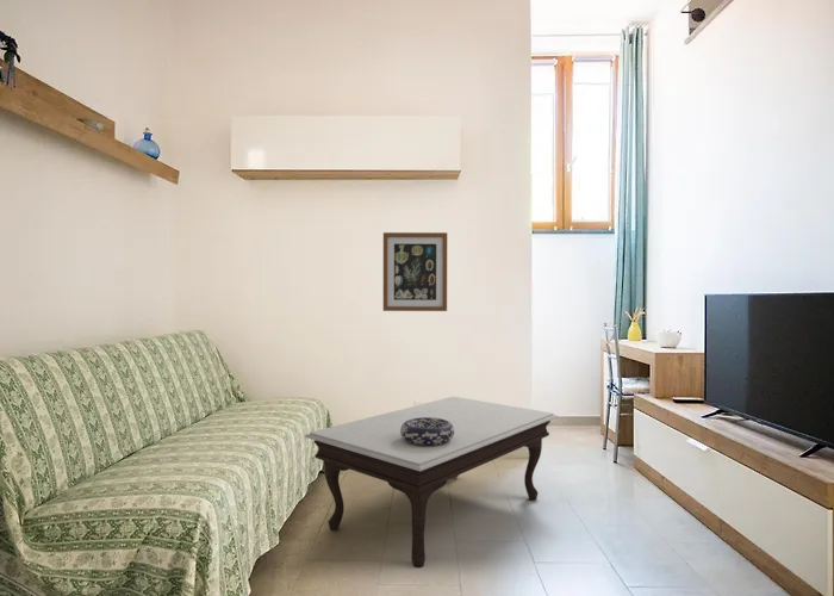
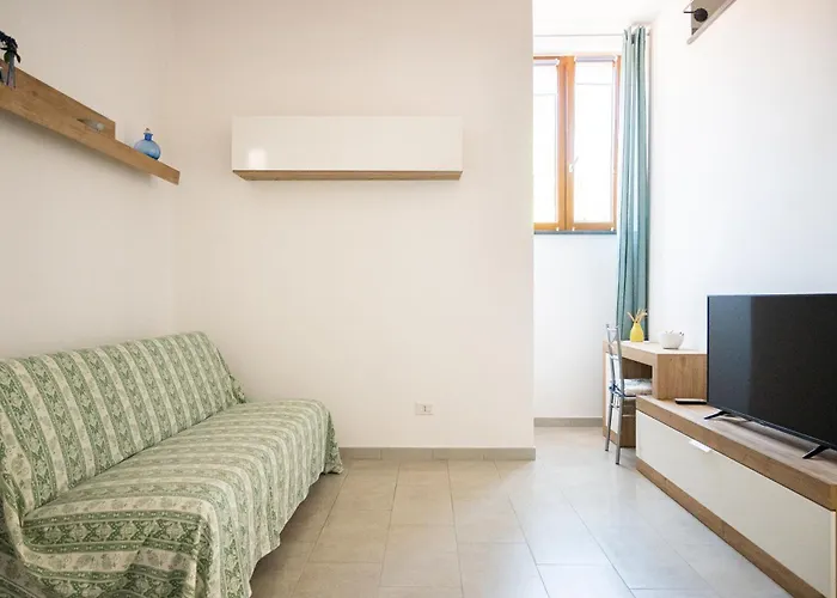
- wall art (415, 272)
- coffee table (440, 467)
- decorative bowl (427, 430)
